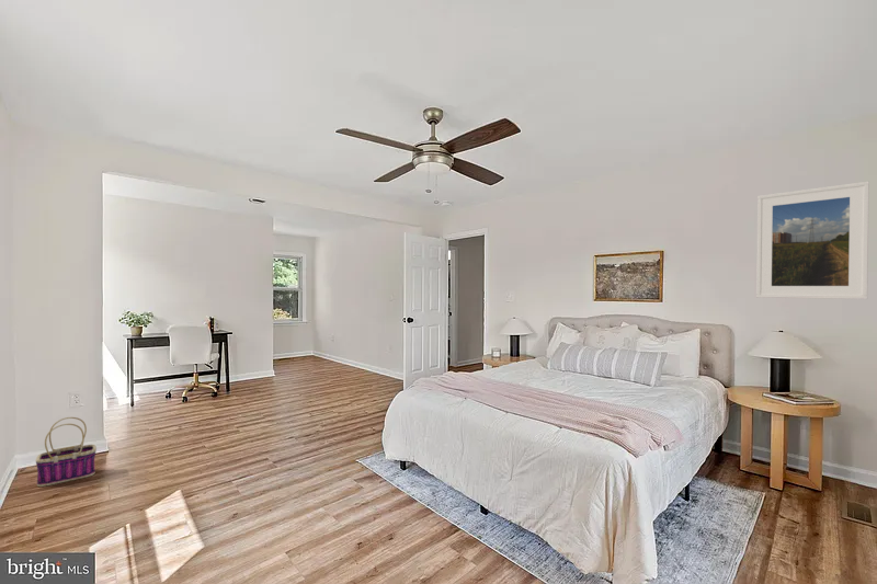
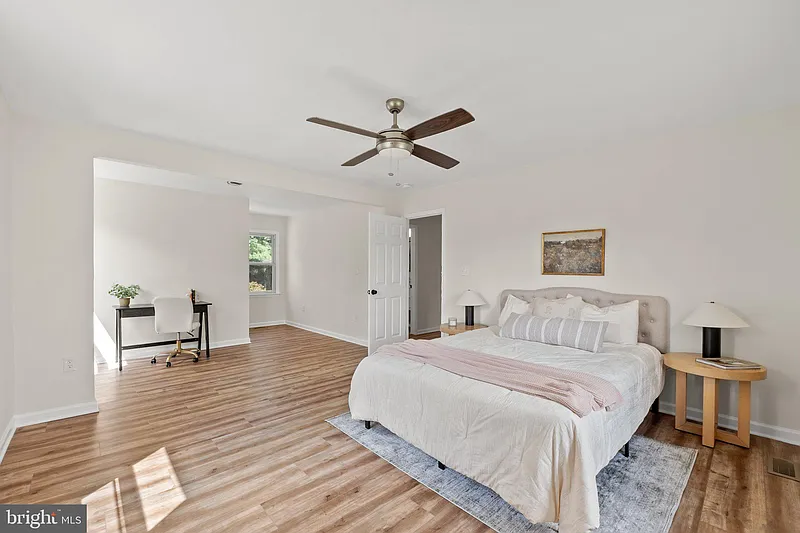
- basket (67, 448)
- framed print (808, 243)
